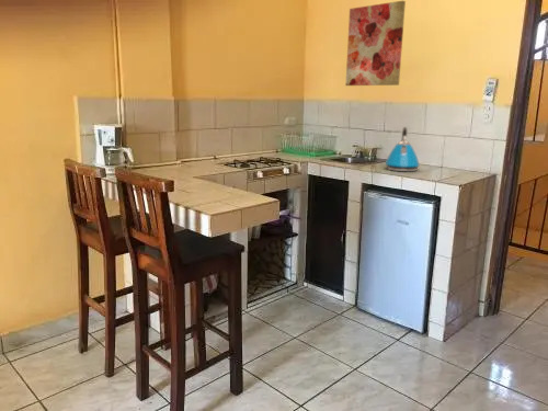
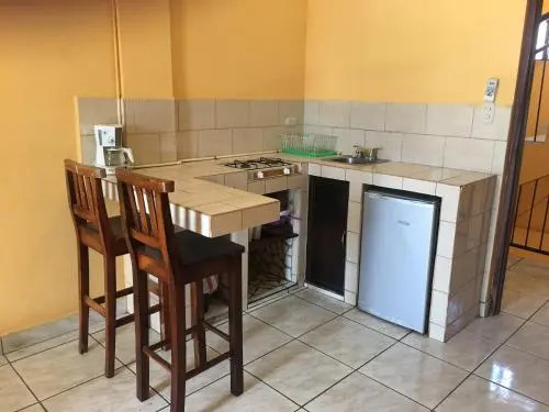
- kettle (403, 148)
- wall art (373, 45)
